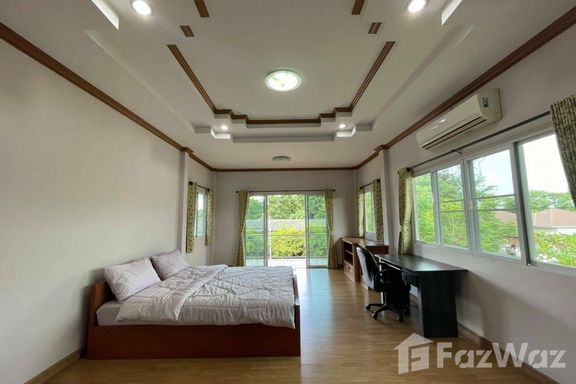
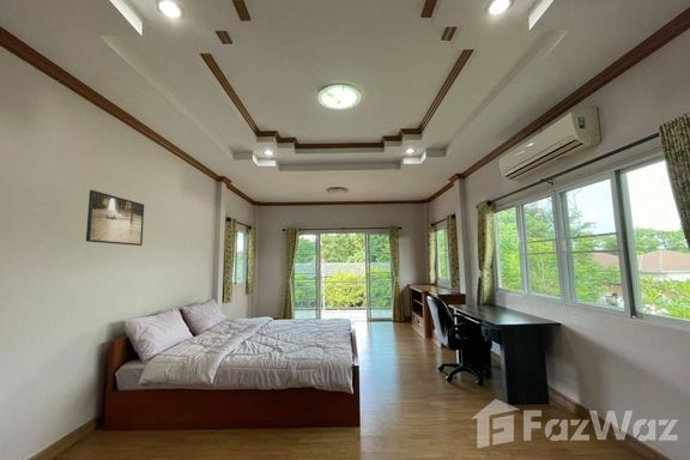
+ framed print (119, 220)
